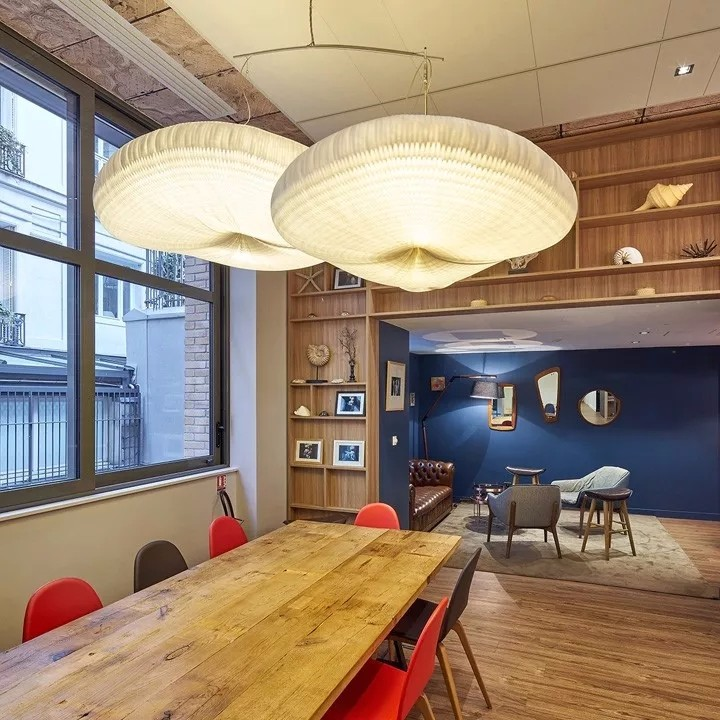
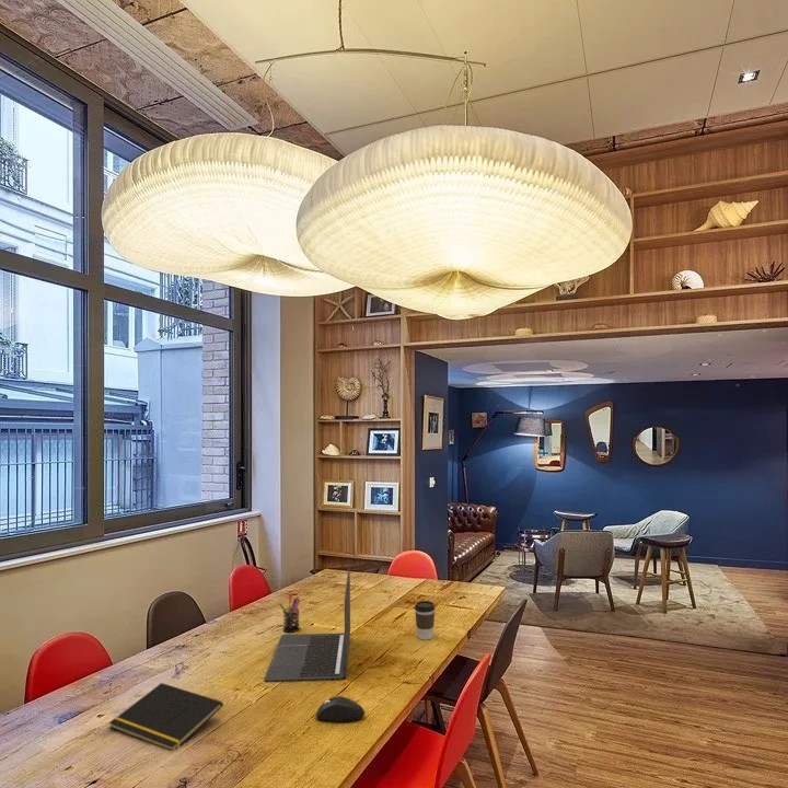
+ coffee cup (425, 619)
+ notepad (166, 714)
+ mouse (340, 707)
+ laptop (311, 634)
+ pen holder (289, 613)
